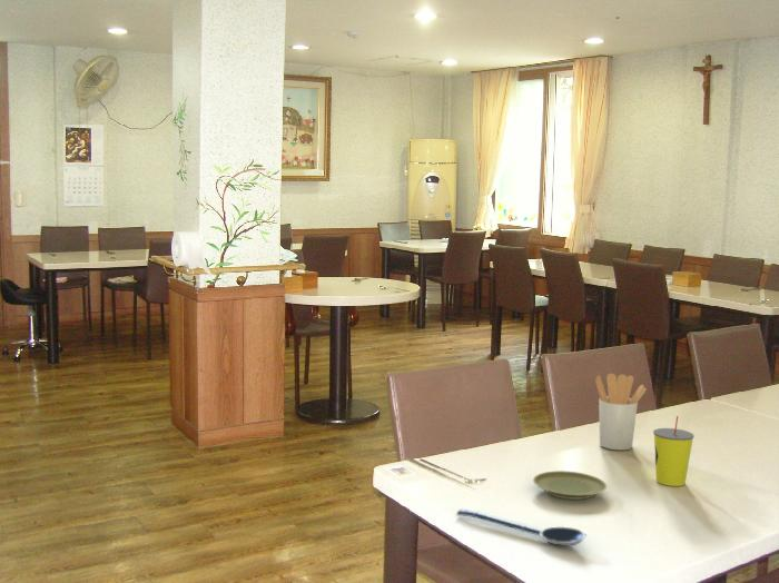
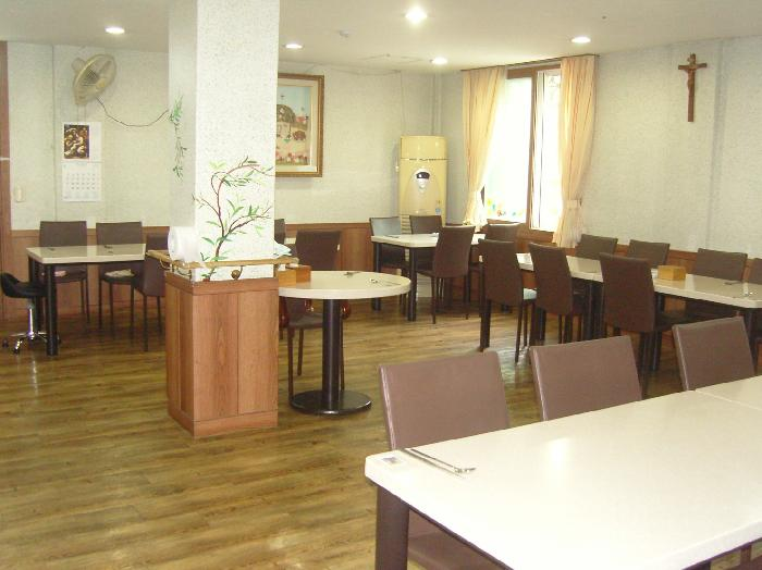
- straw (672, 447)
- spoon (520, 523)
- utensil holder (618, 409)
- plate (569, 486)
